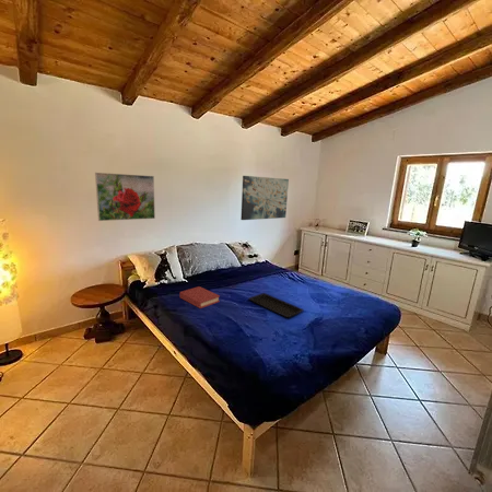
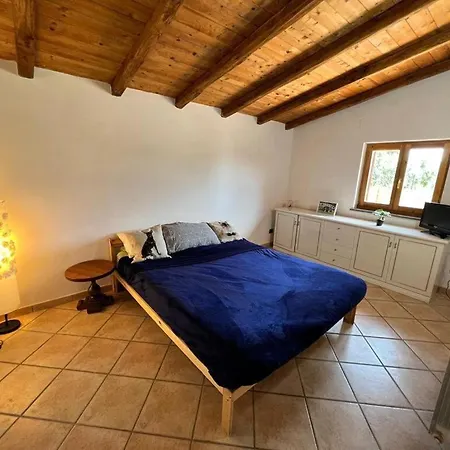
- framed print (127, 197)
- serving tray (274, 305)
- wall art (266, 198)
- hardback book (199, 296)
